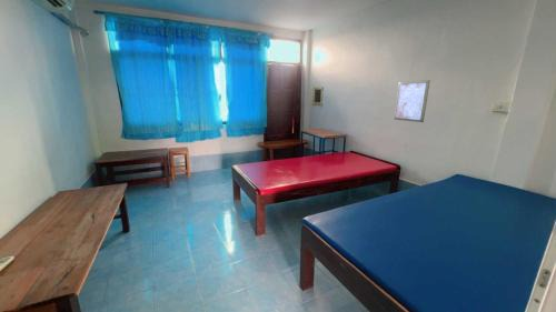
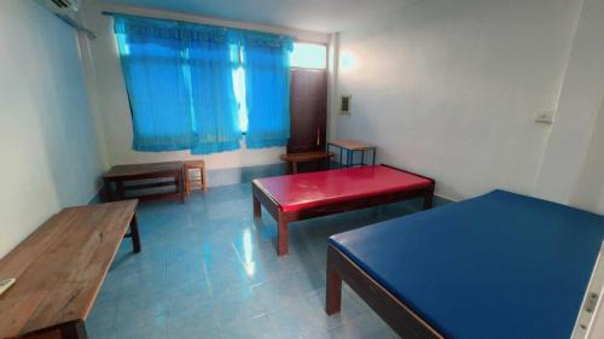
- wall art (409, 101)
